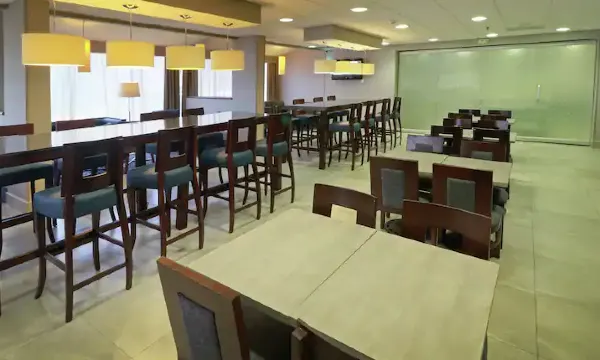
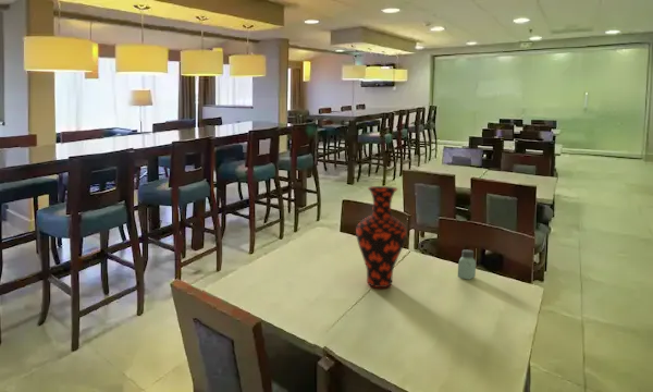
+ saltshaker (467, 264)
+ vase (381, 236)
